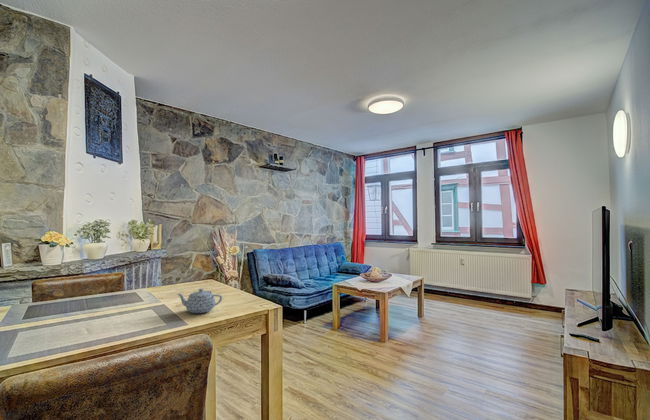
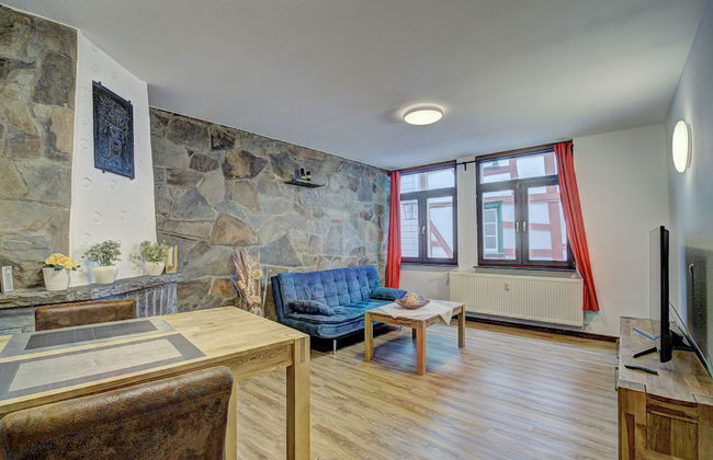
- teapot (199, 299)
